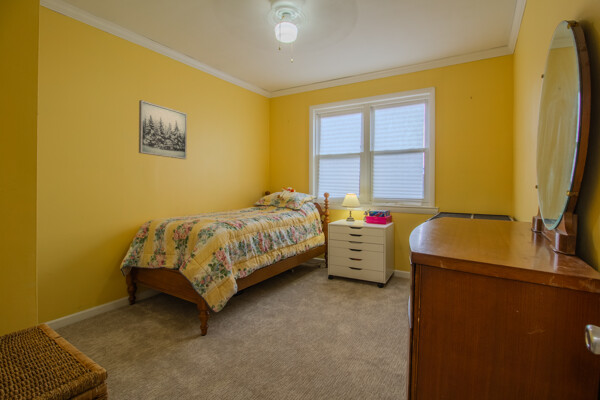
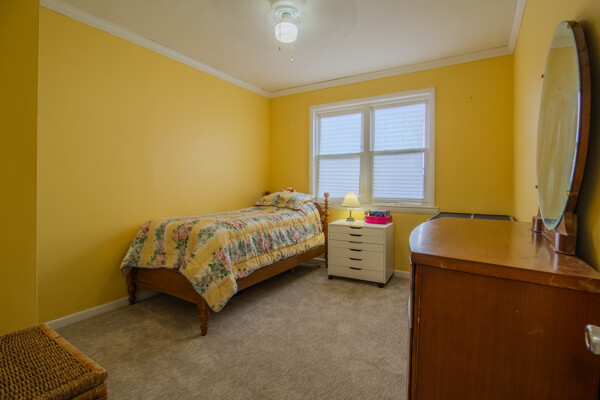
- wall art (164, 131)
